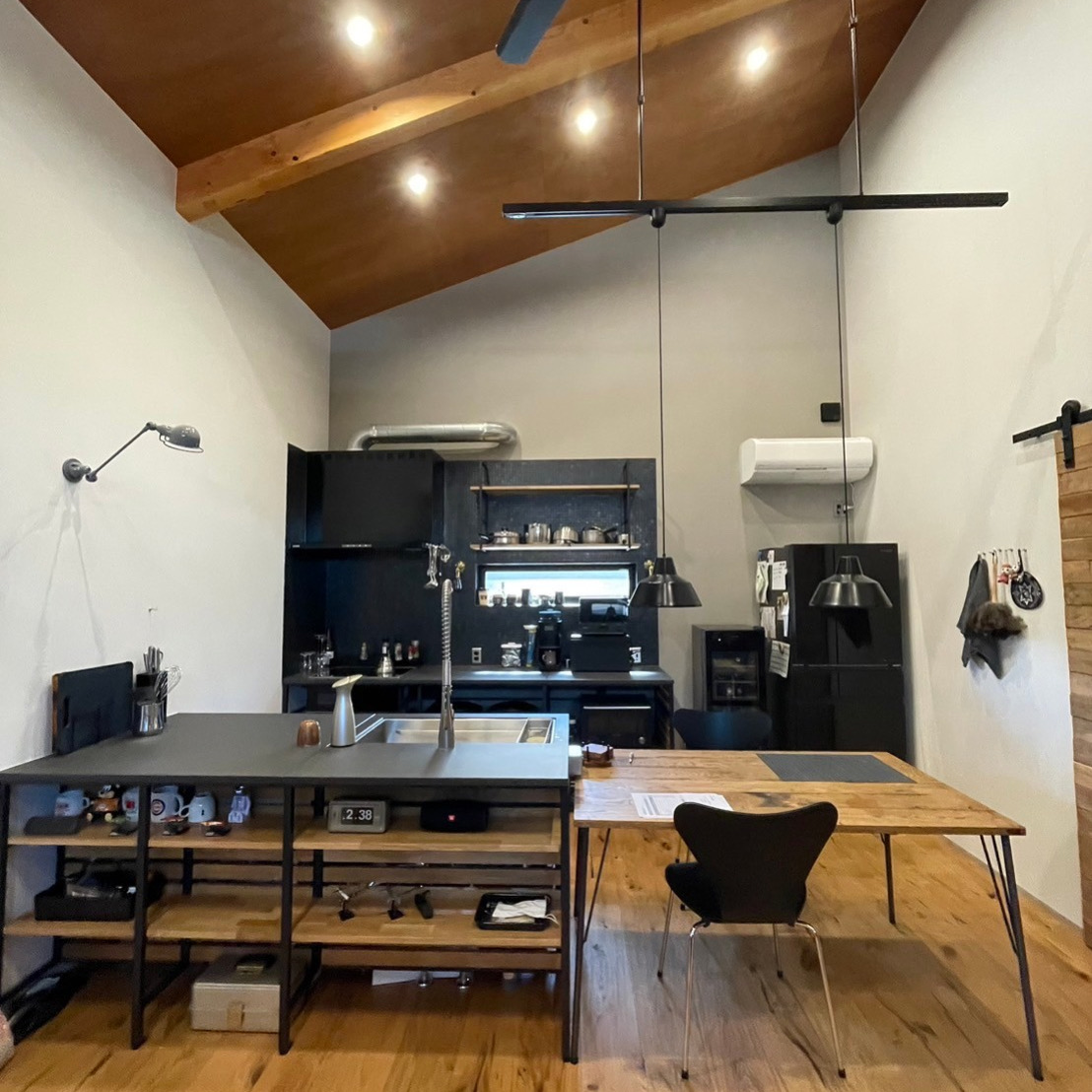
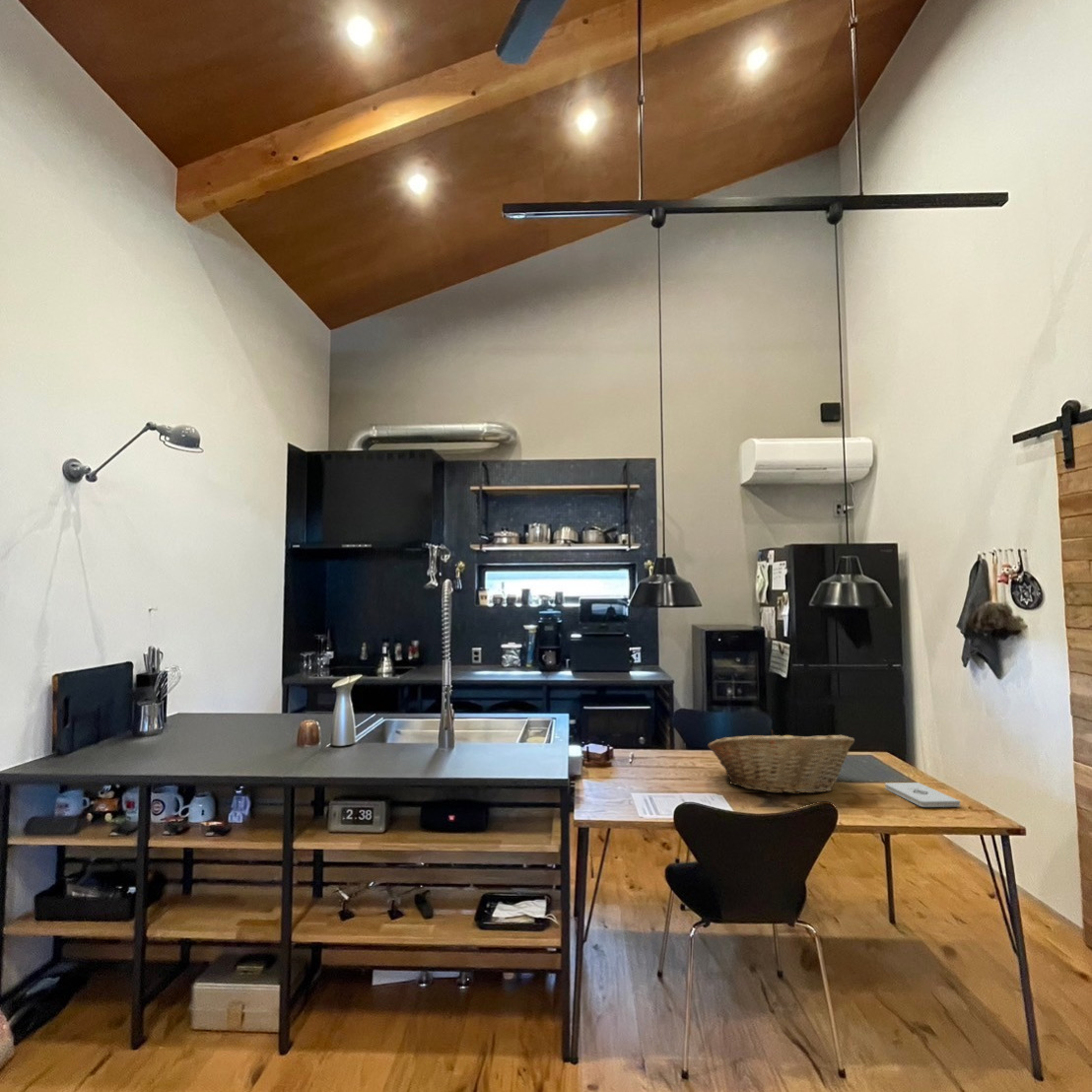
+ notepad (920, 793)
+ fruit basket (780, 755)
